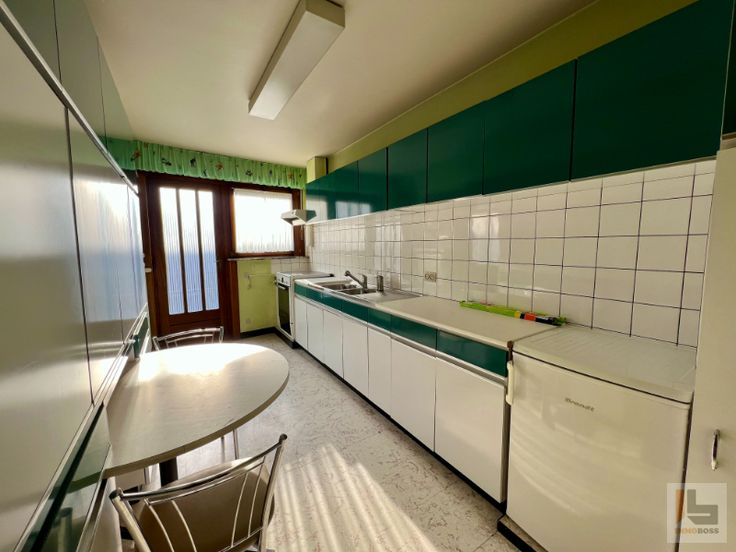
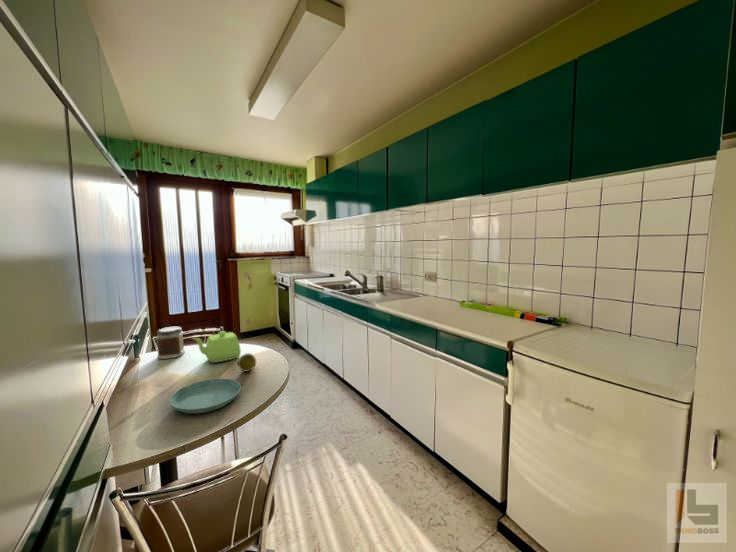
+ fruit (247, 362)
+ teapot (216, 346)
+ saucer (207, 396)
+ jar (170, 342)
